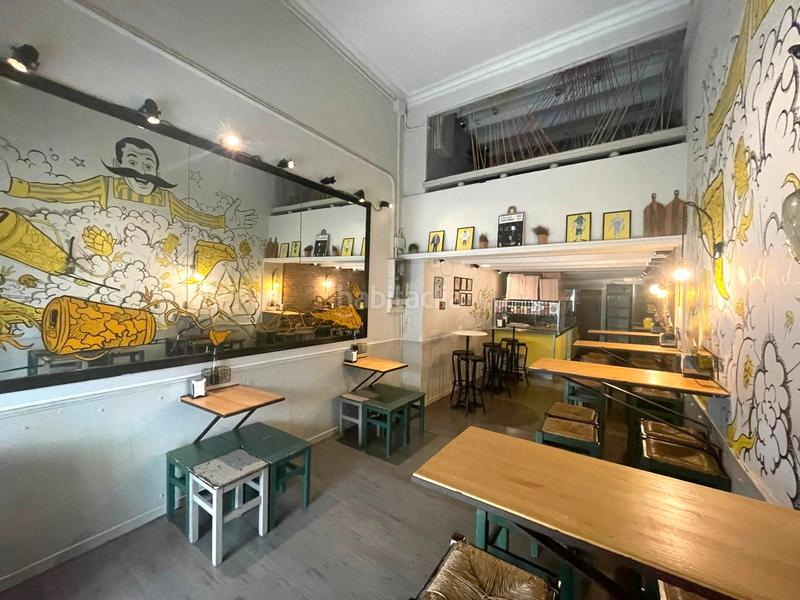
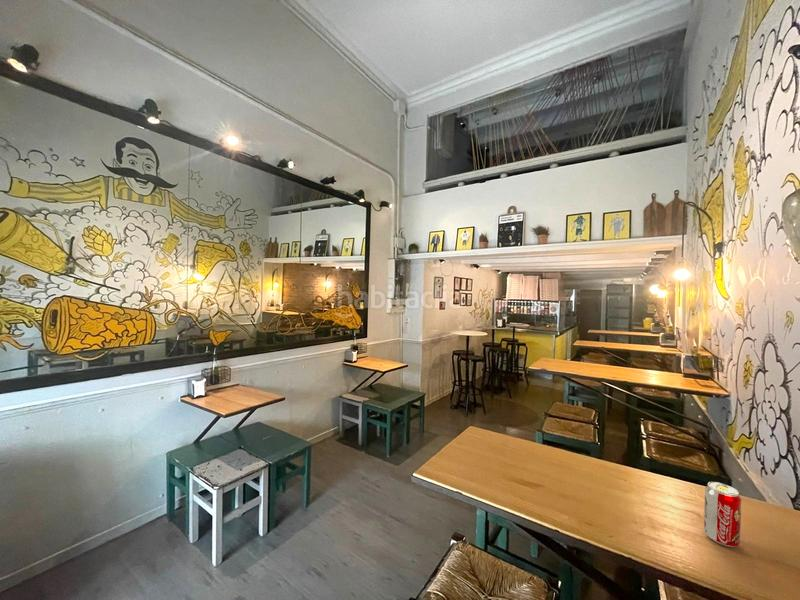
+ beverage can (722, 513)
